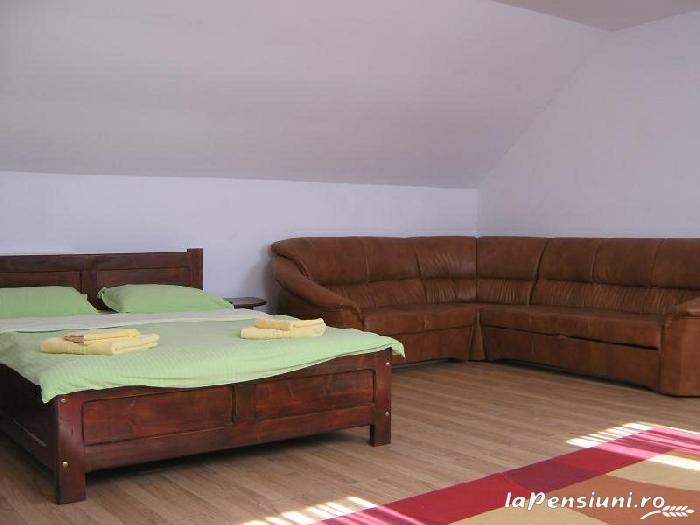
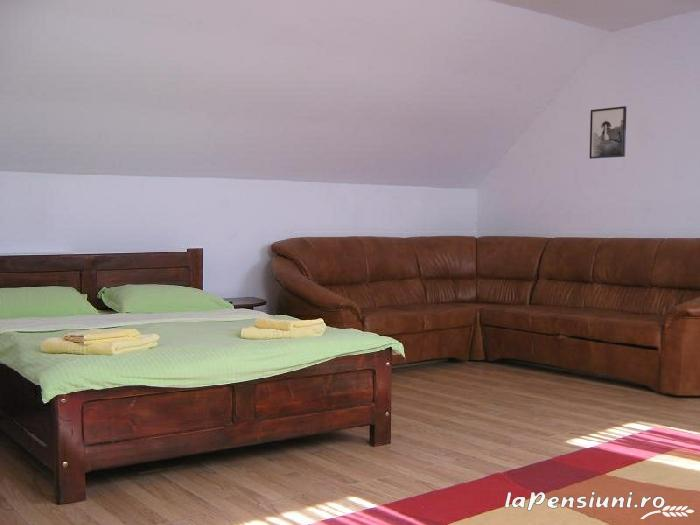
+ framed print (607, 133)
